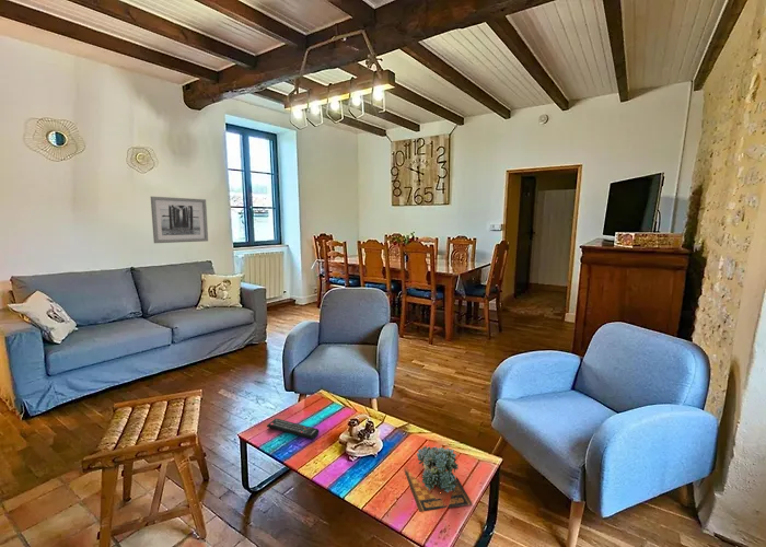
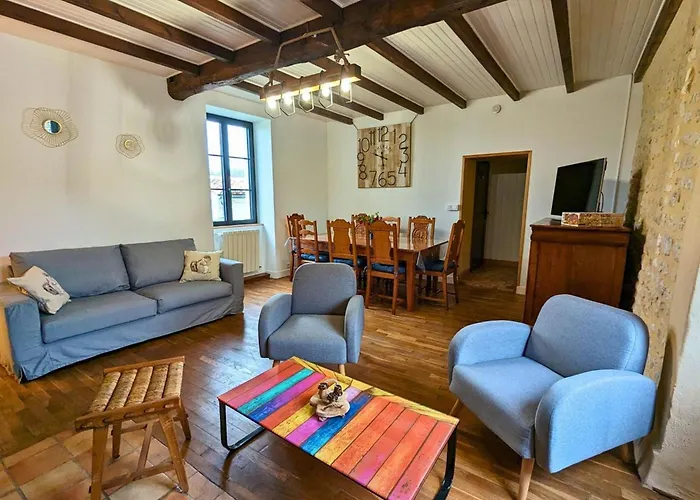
- wall art (181, 220)
- succulent plant (433, 466)
- remote control (292, 429)
